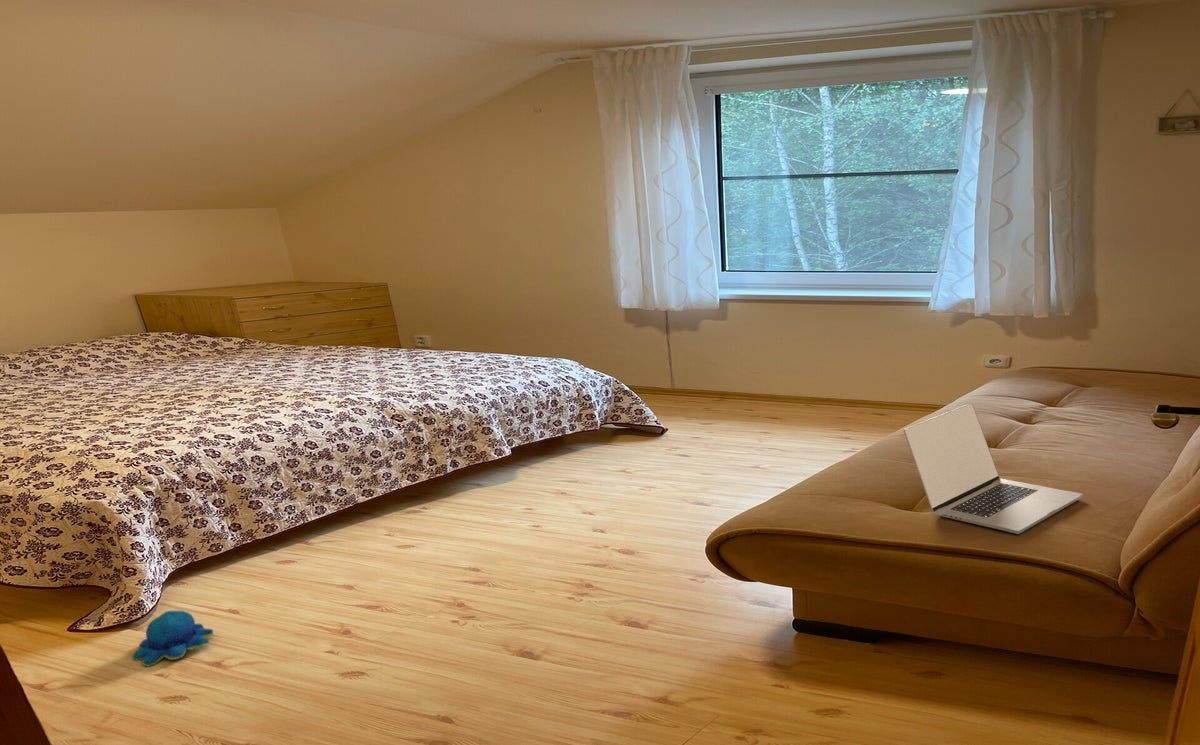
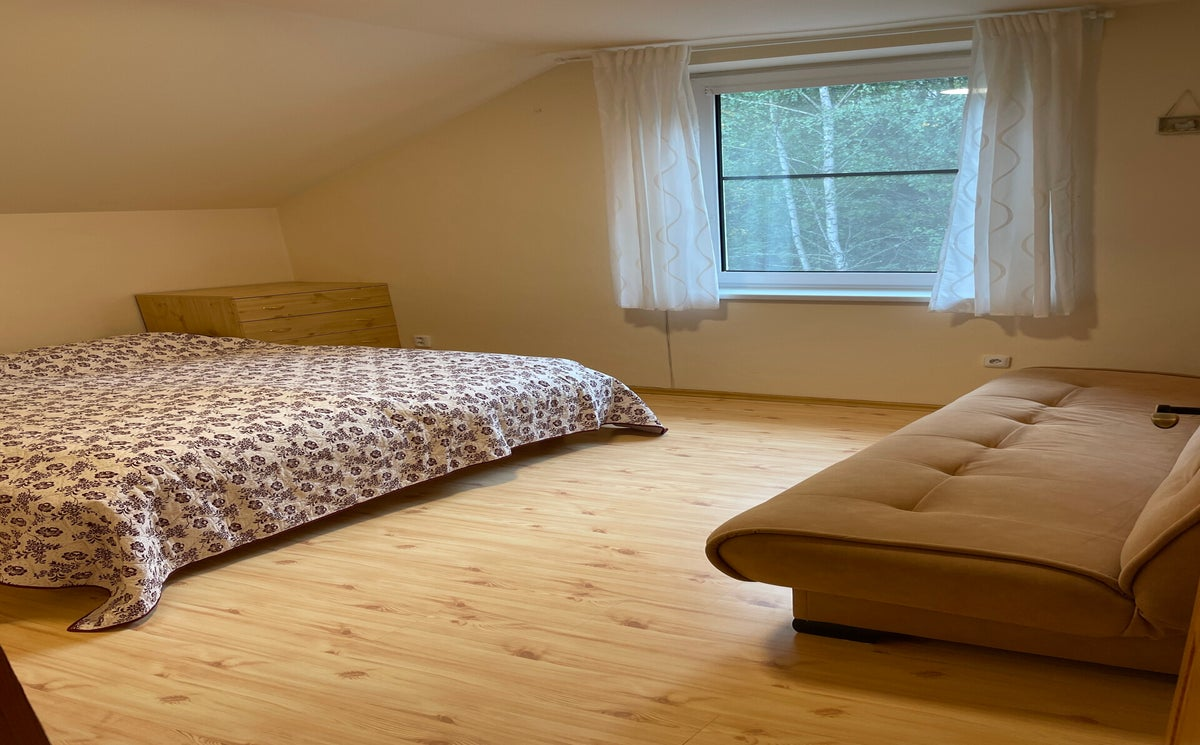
- laptop (992, 463)
- plush toy (170, 630)
